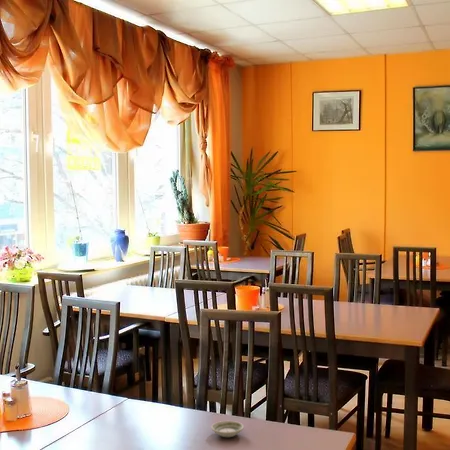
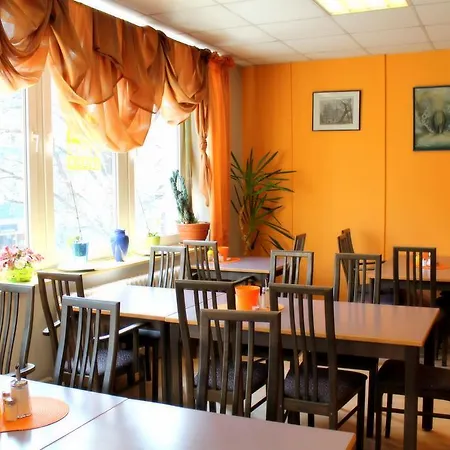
- saucer (227, 430)
